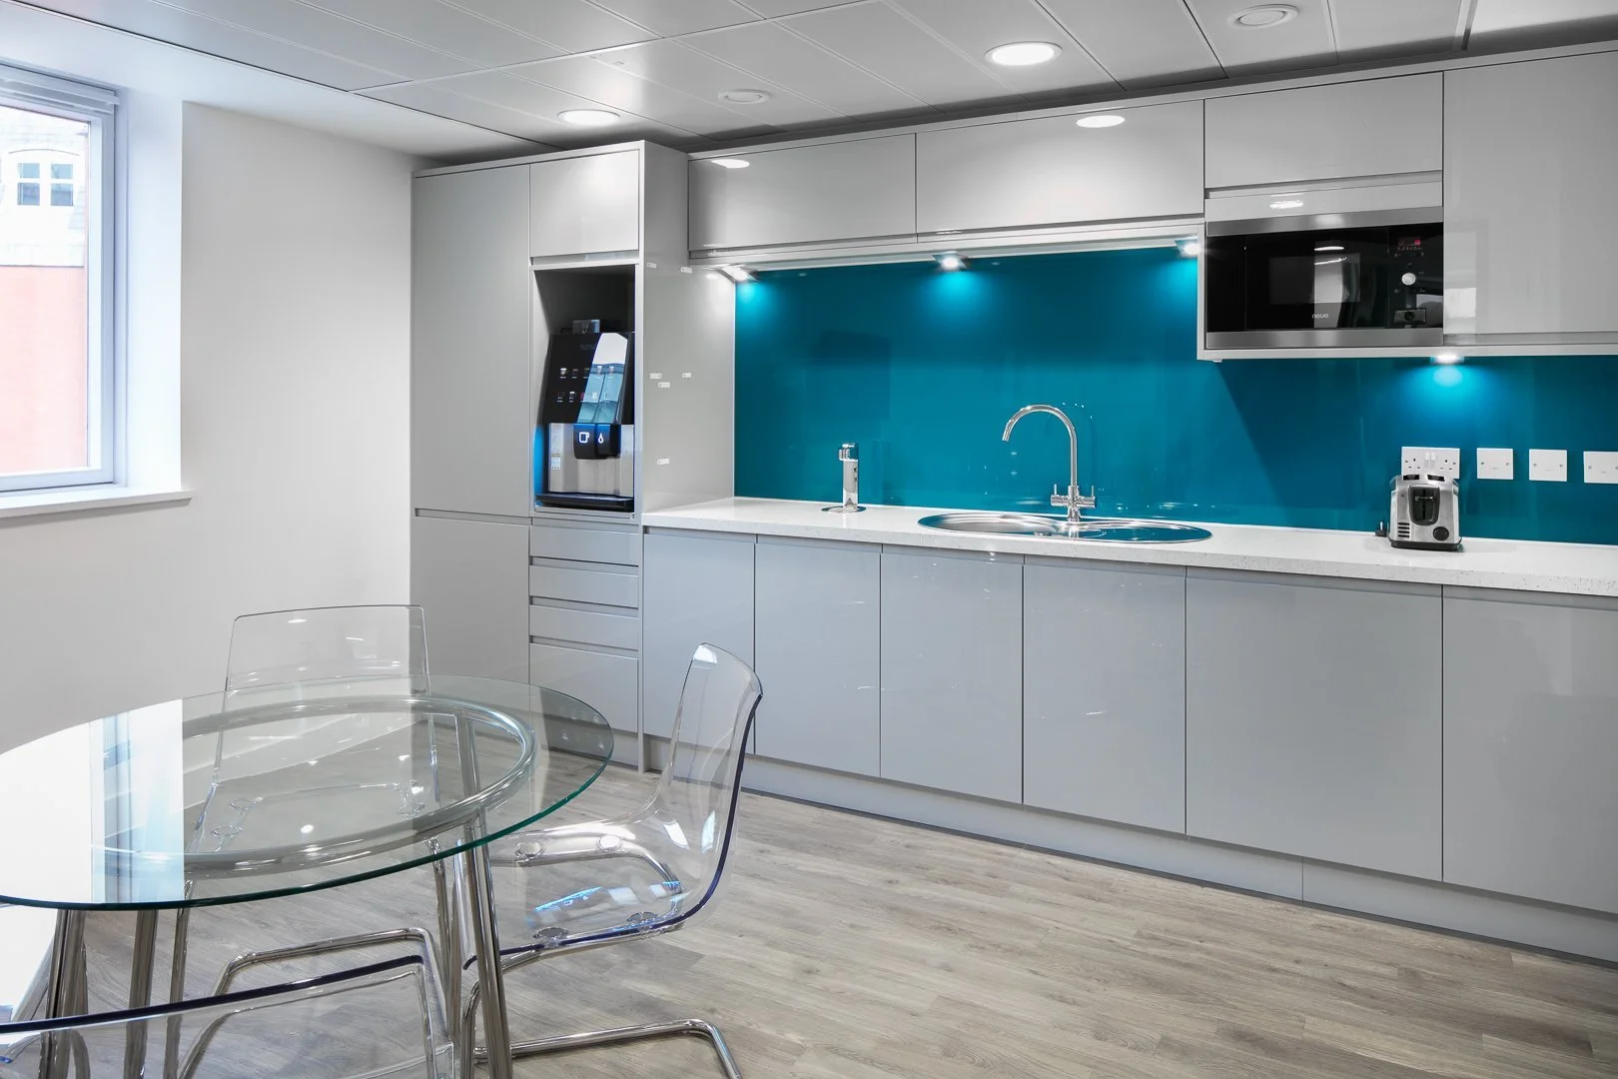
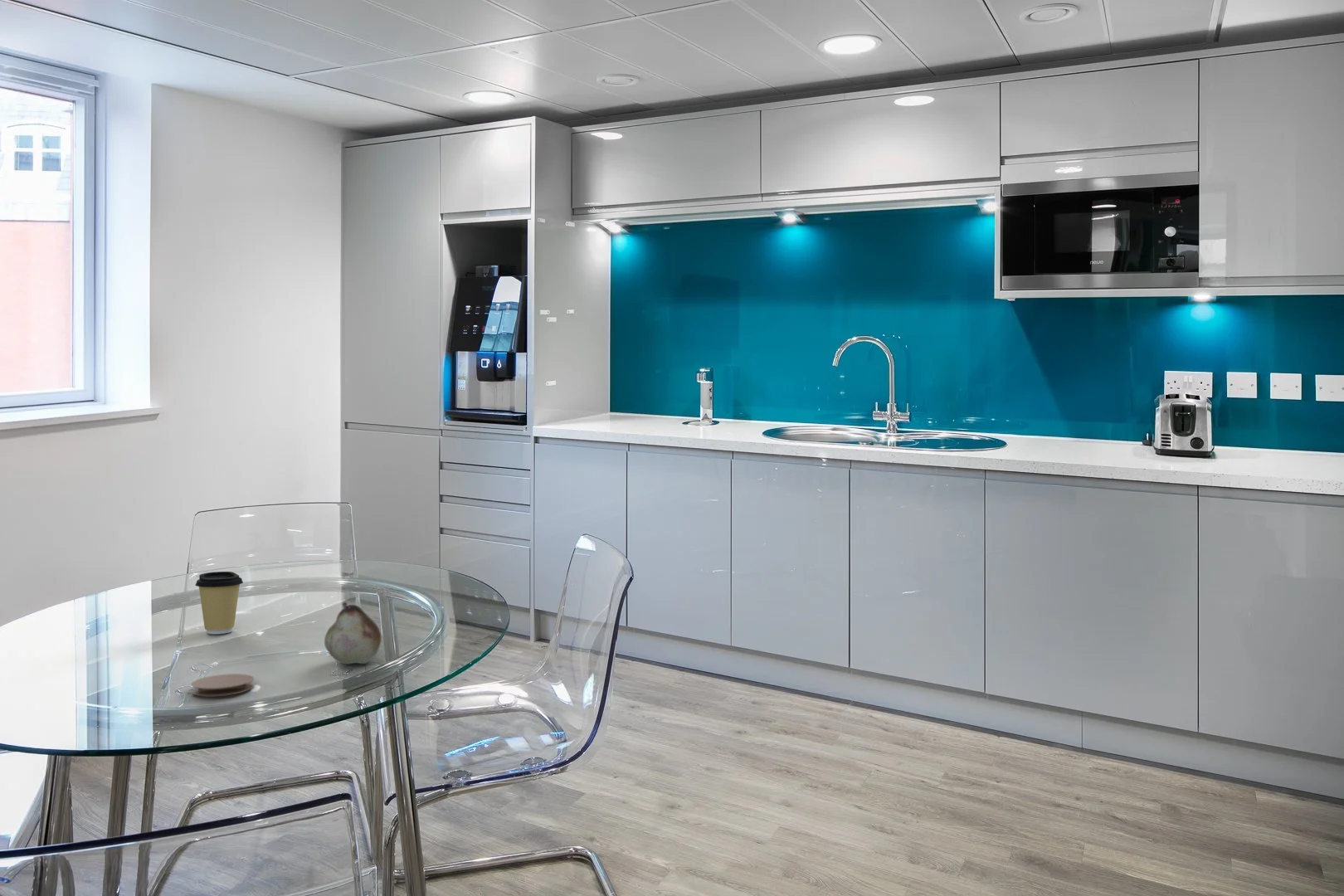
+ coaster (222, 684)
+ fruit (353, 631)
+ coffee cup (219, 602)
